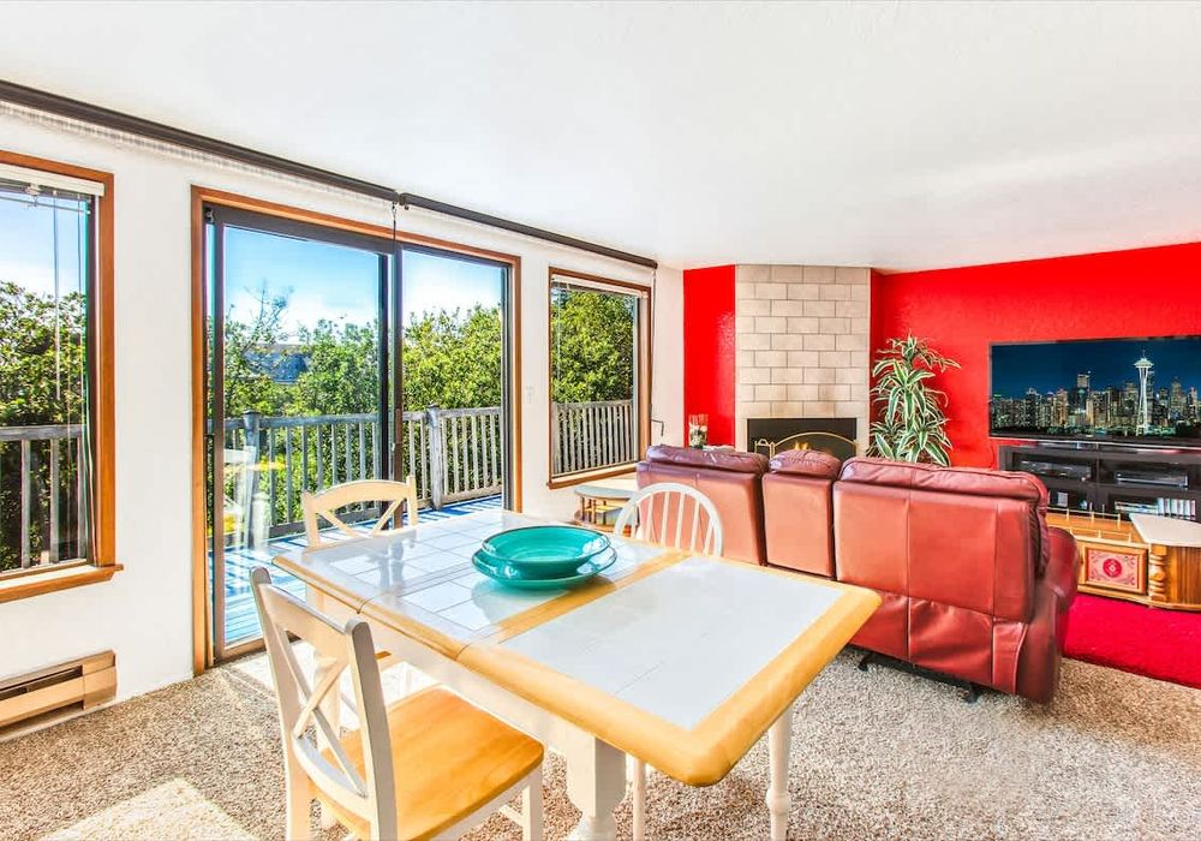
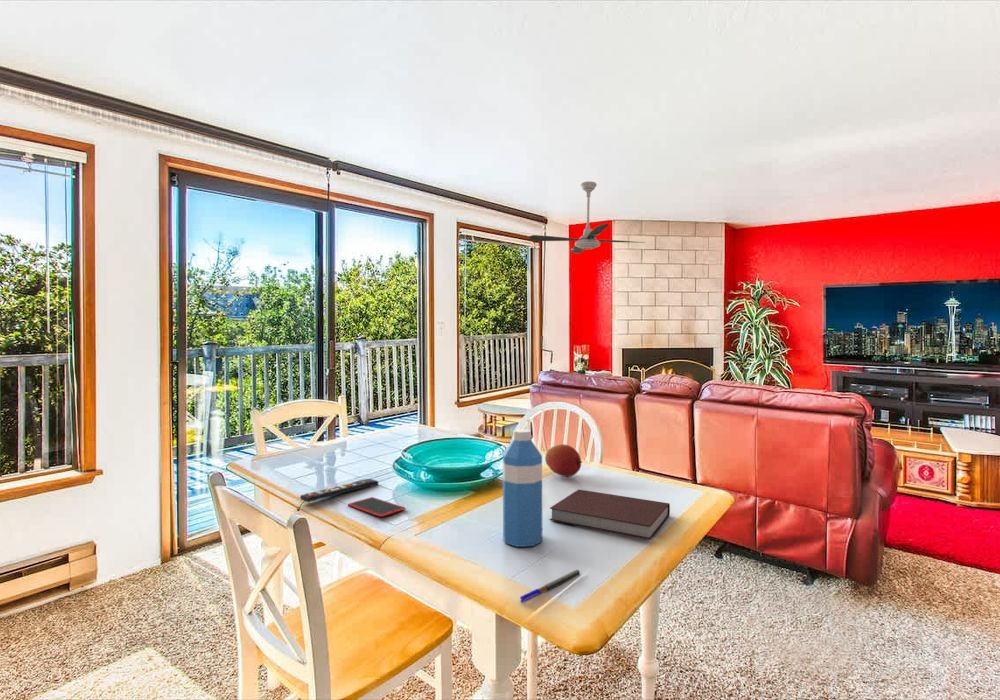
+ water bottle (522, 484)
+ pen (551, 585)
+ notebook (610, 511)
+ remote control (341, 489)
+ smartphone (376, 506)
+ fruit (563, 460)
+ ceiling fan (587, 215)
